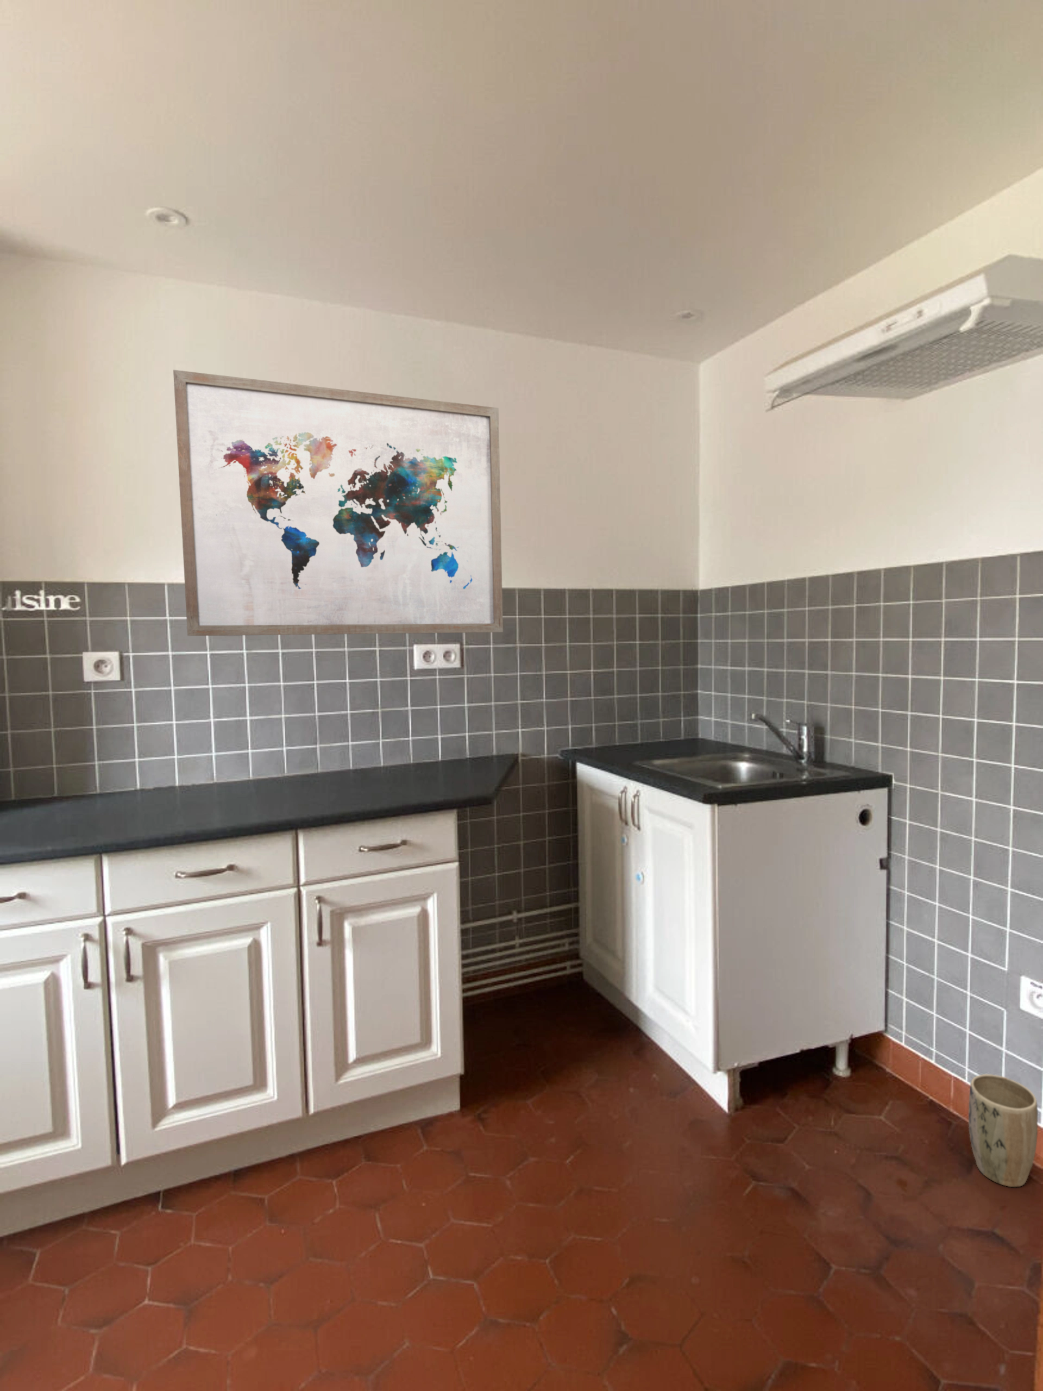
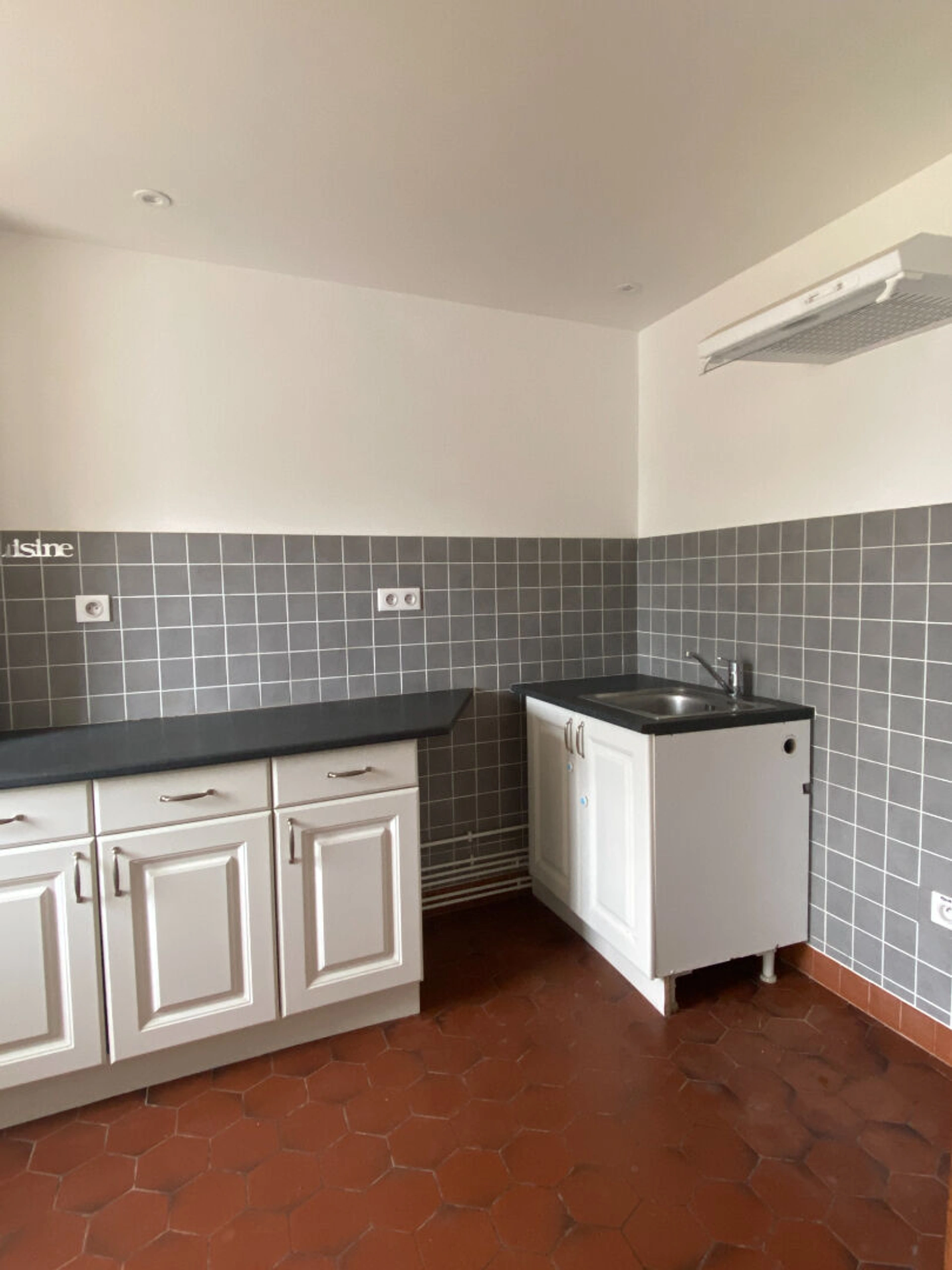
- wall art (354, 514)
- plant pot (1001, 1131)
